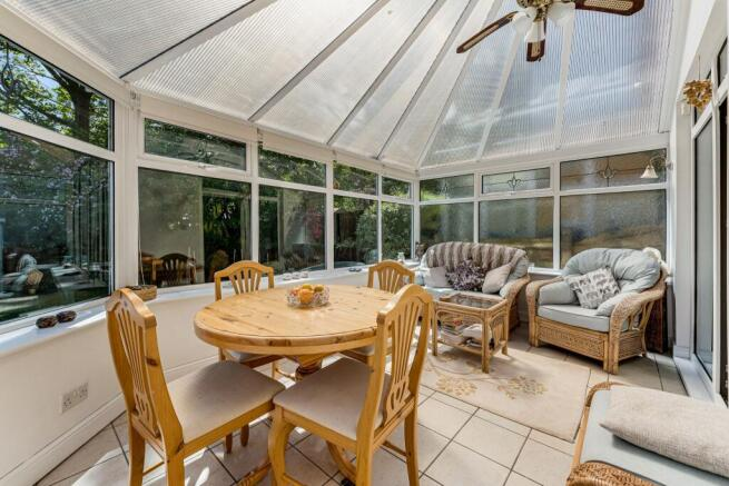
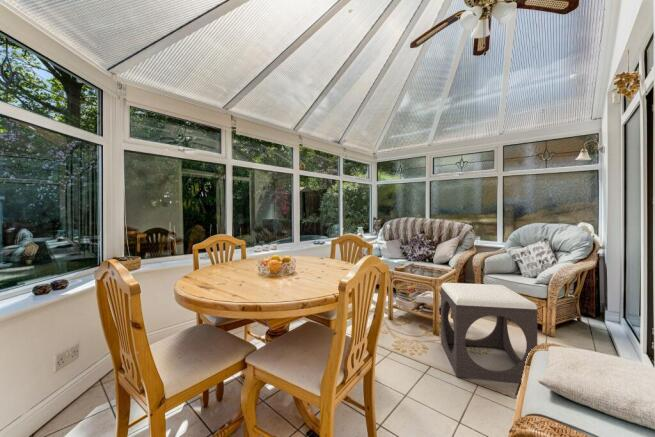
+ footstool (479, 318)
